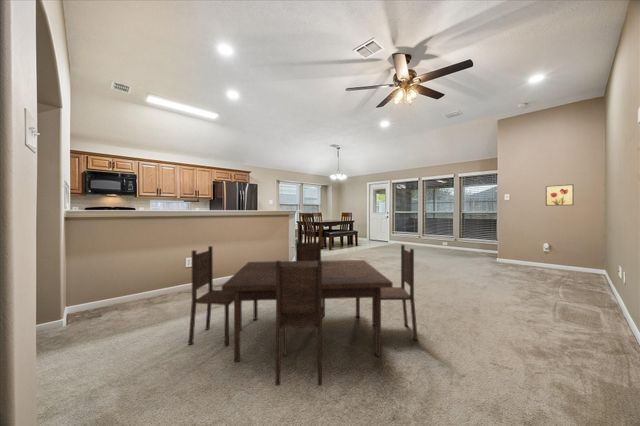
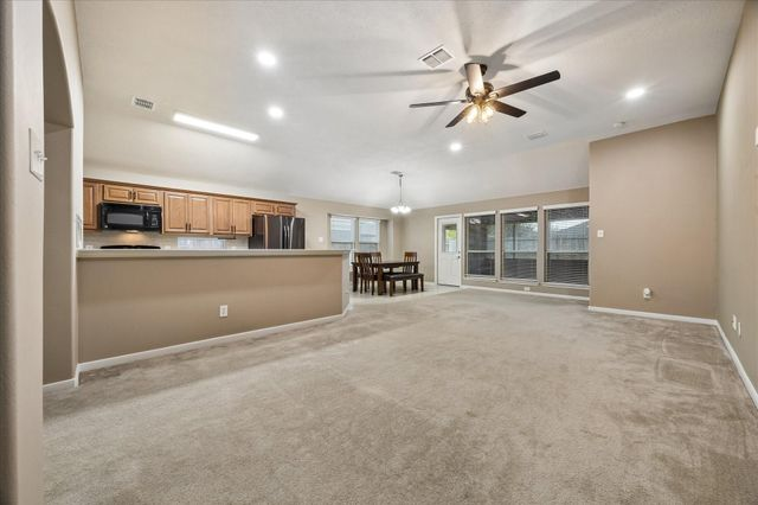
- dining set (306, 290)
- wall art (559, 195)
